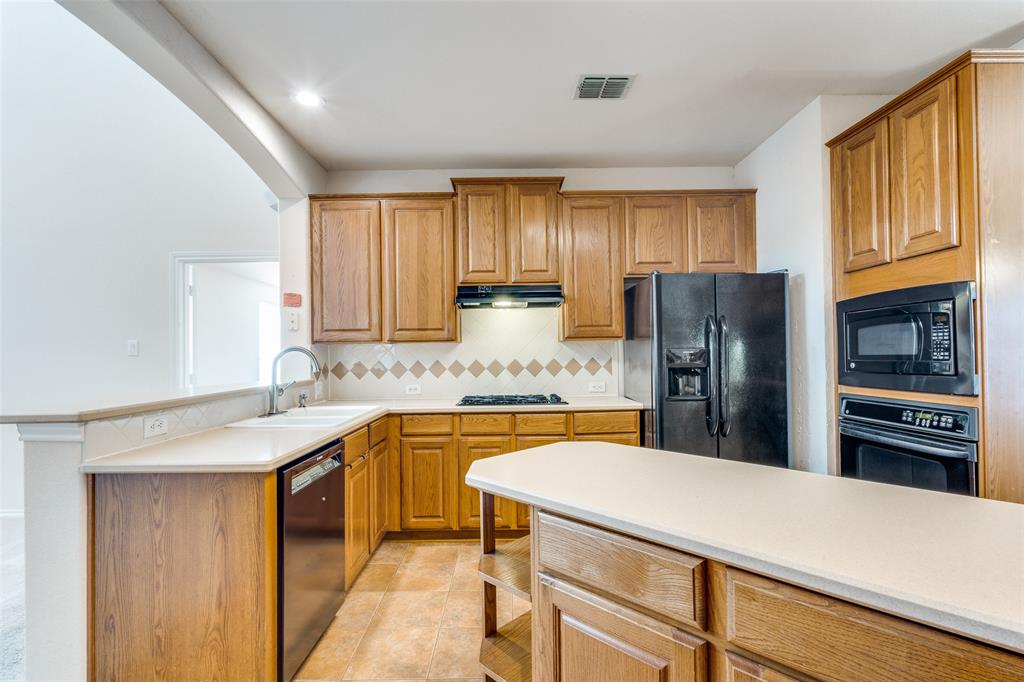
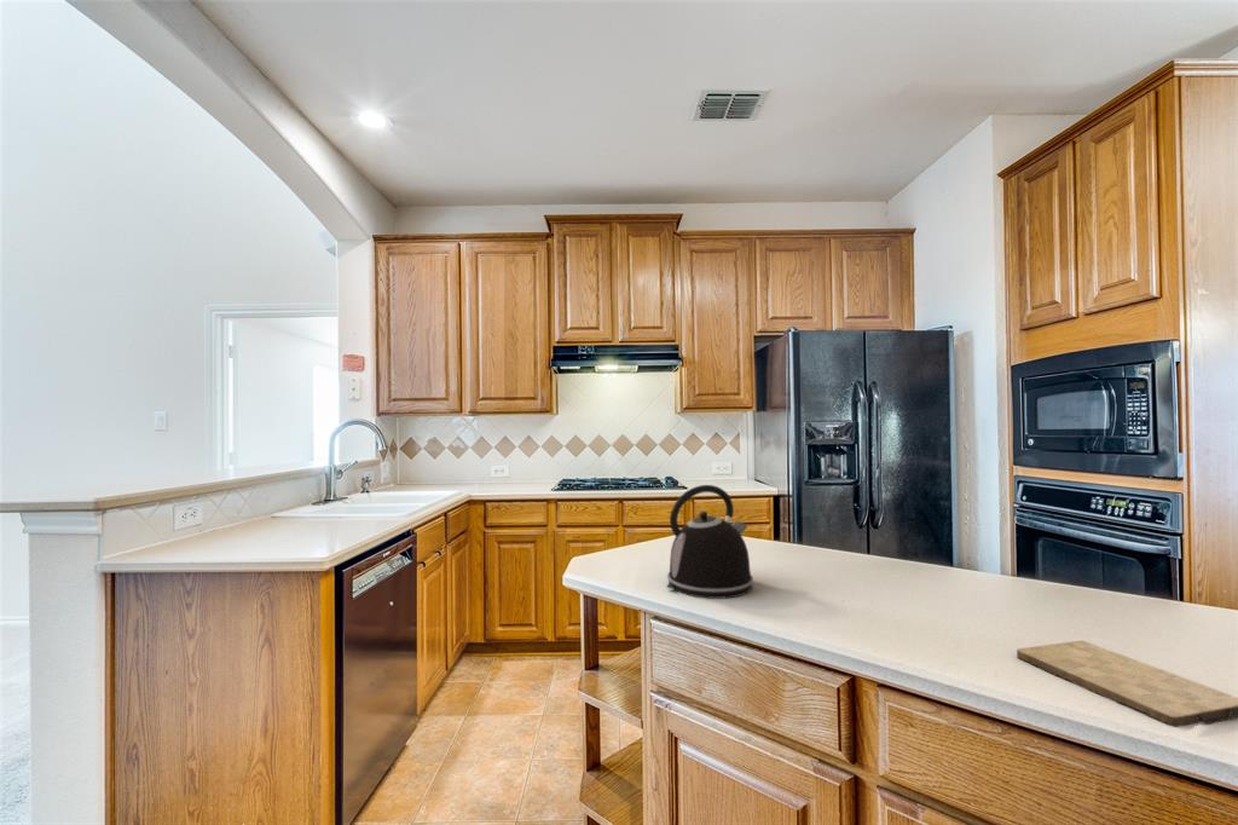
+ kettle (707, 535)
+ cutting board (1121, 676)
